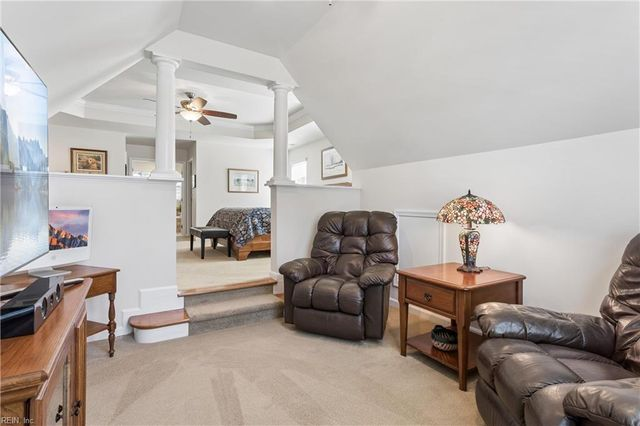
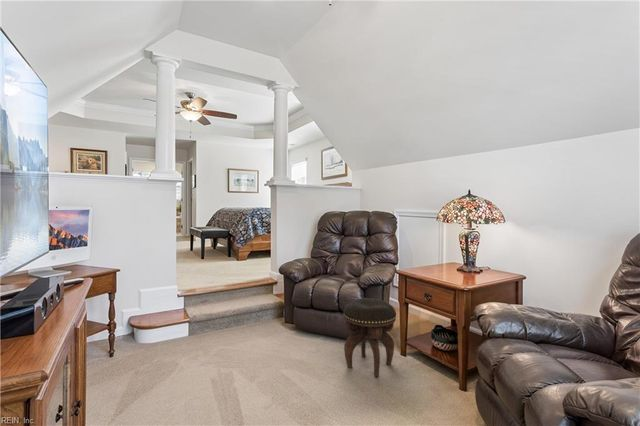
+ footstool (369, 333)
